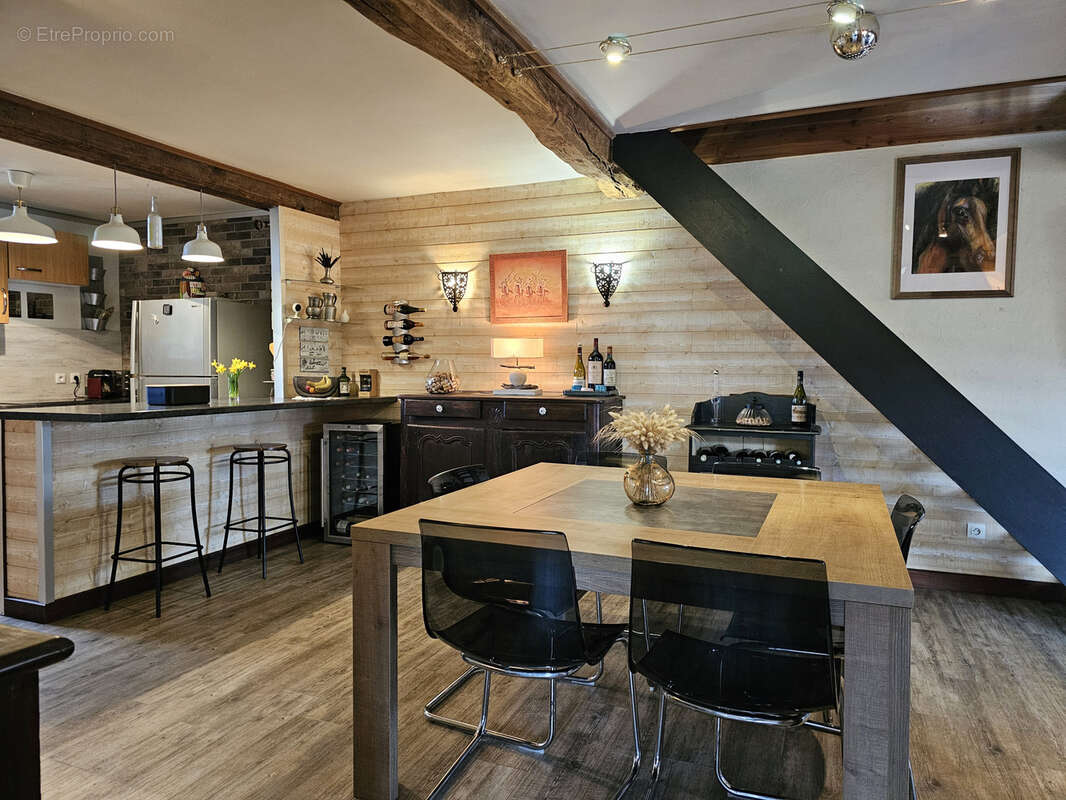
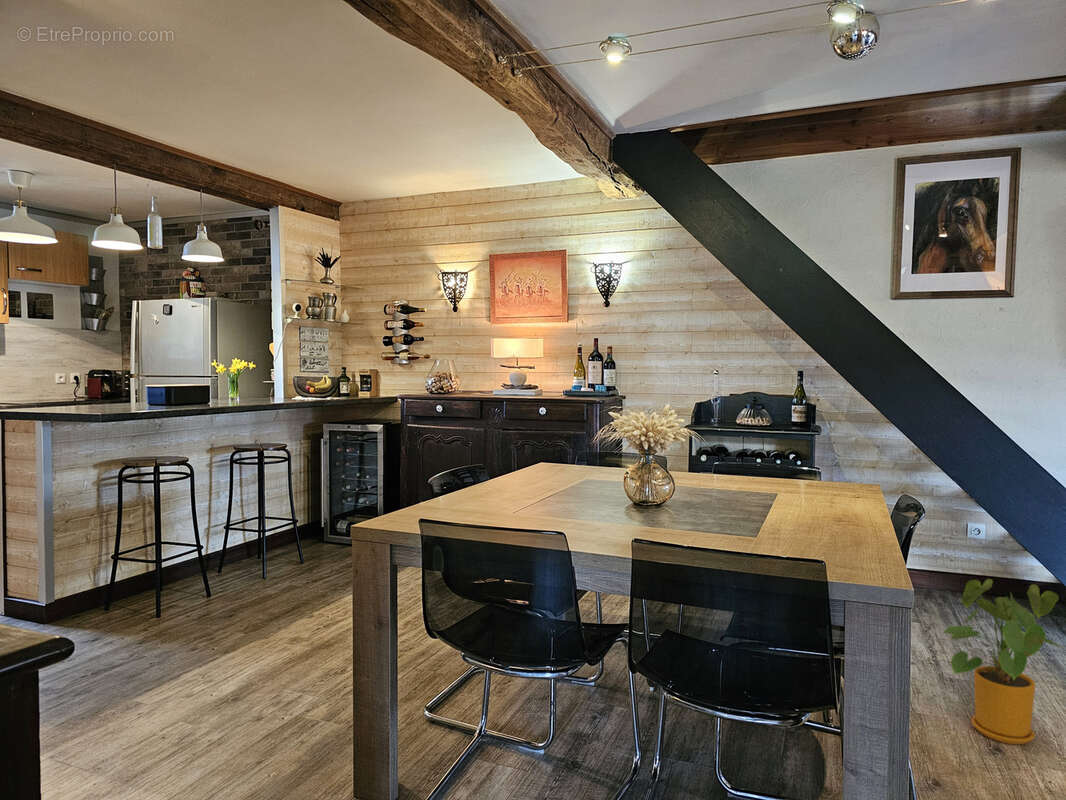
+ house plant (999, 660)
